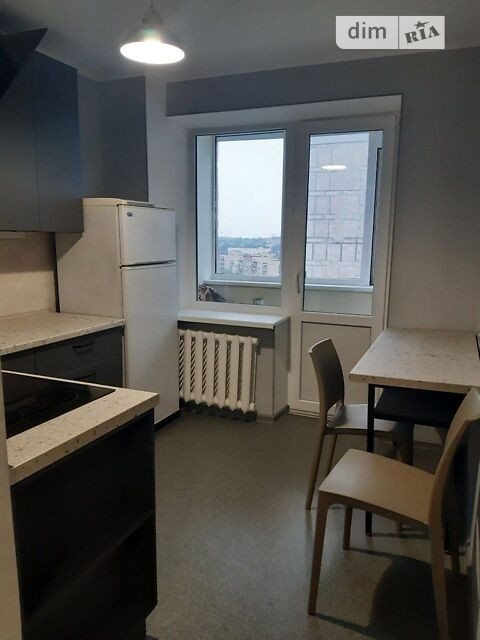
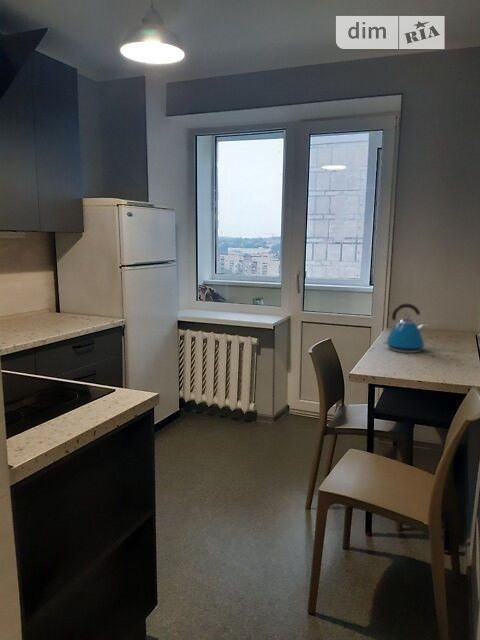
+ kettle (405, 326)
